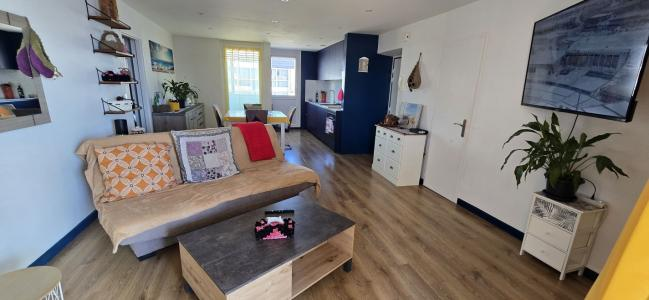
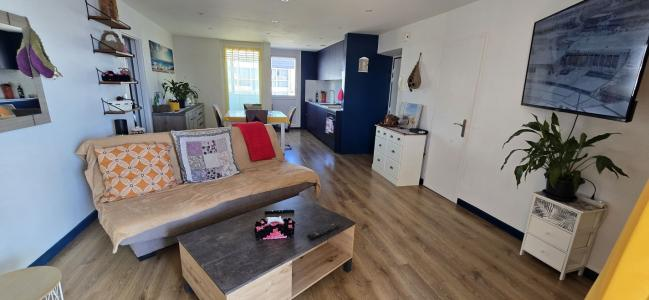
+ remote control (323, 231)
